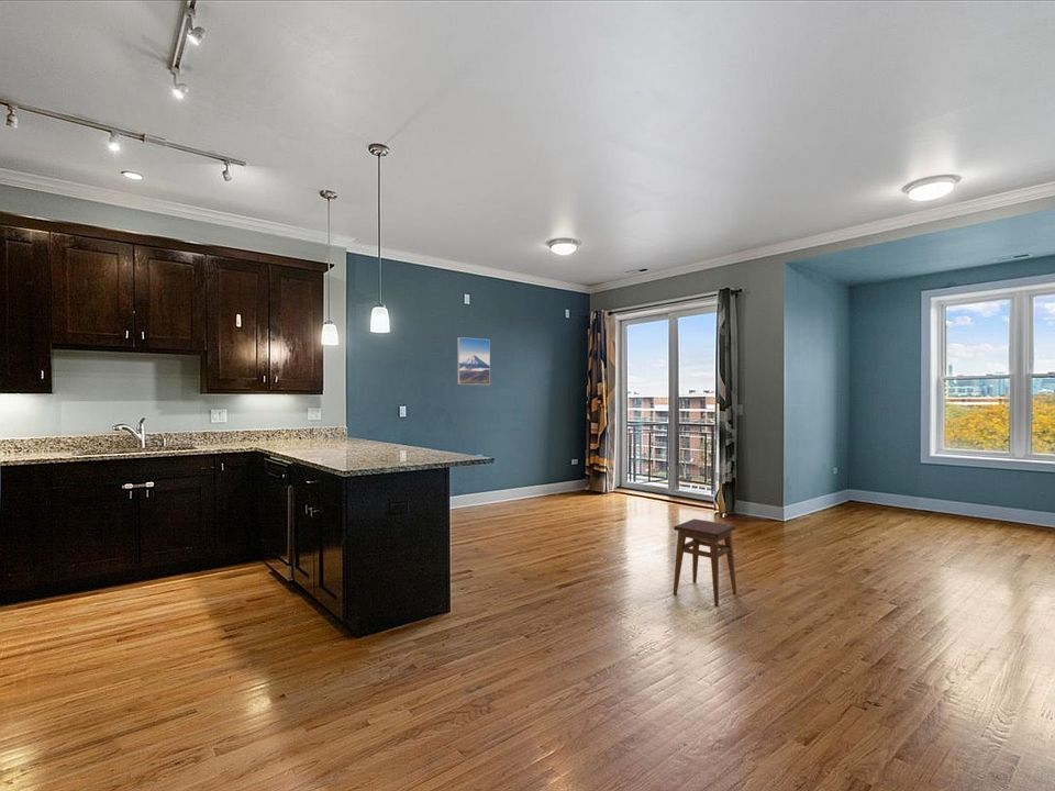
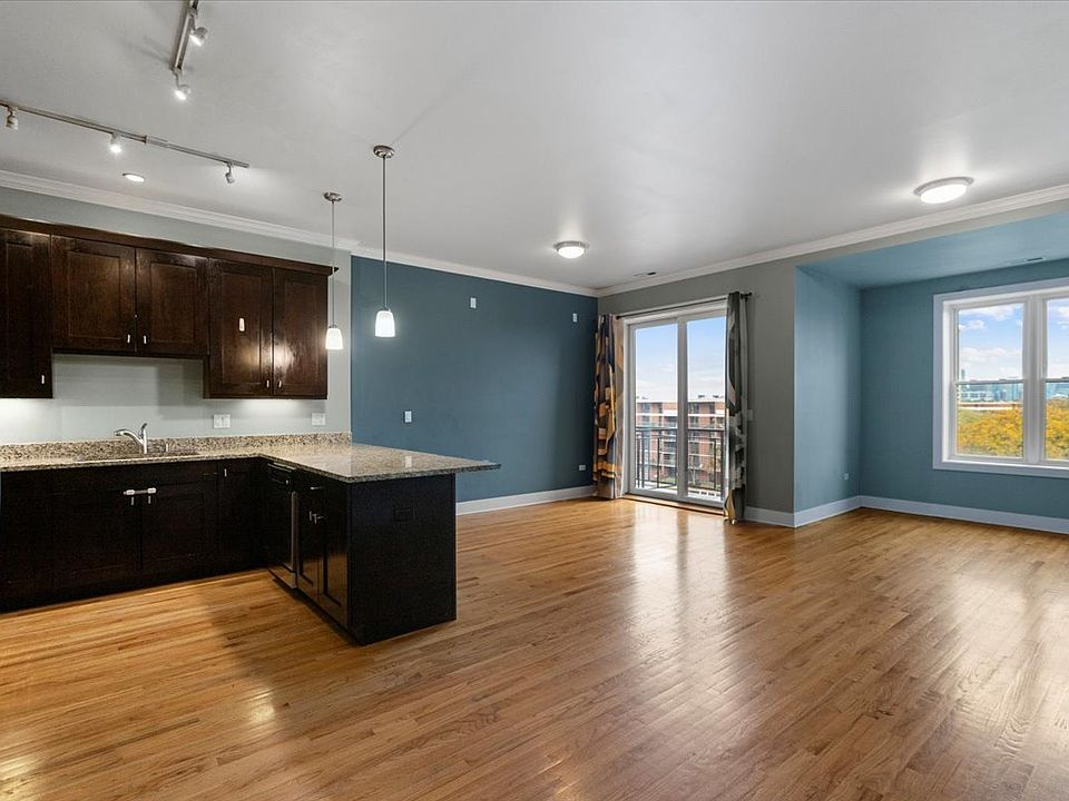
- stool (704, 556)
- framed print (474, 361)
